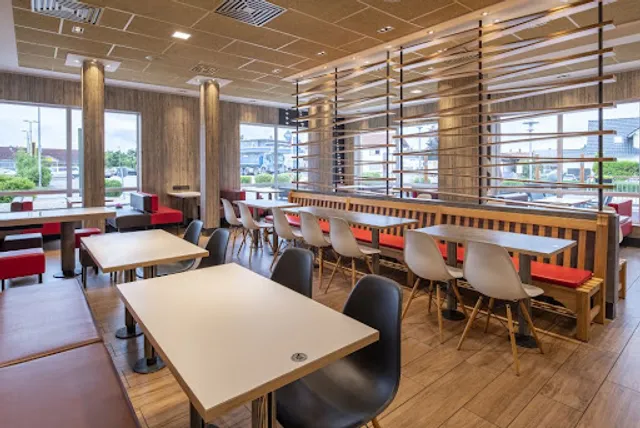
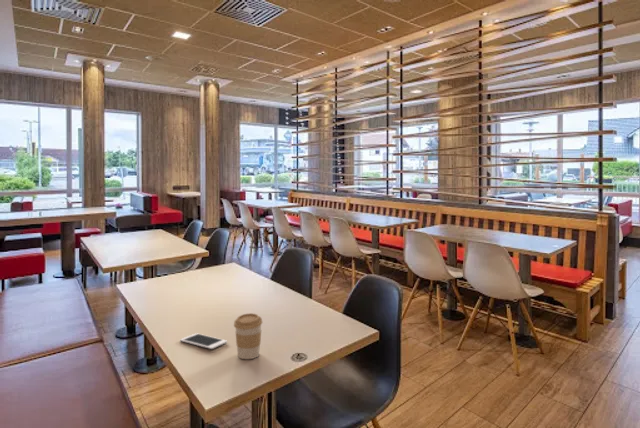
+ coffee cup (248, 335)
+ cell phone (203, 340)
